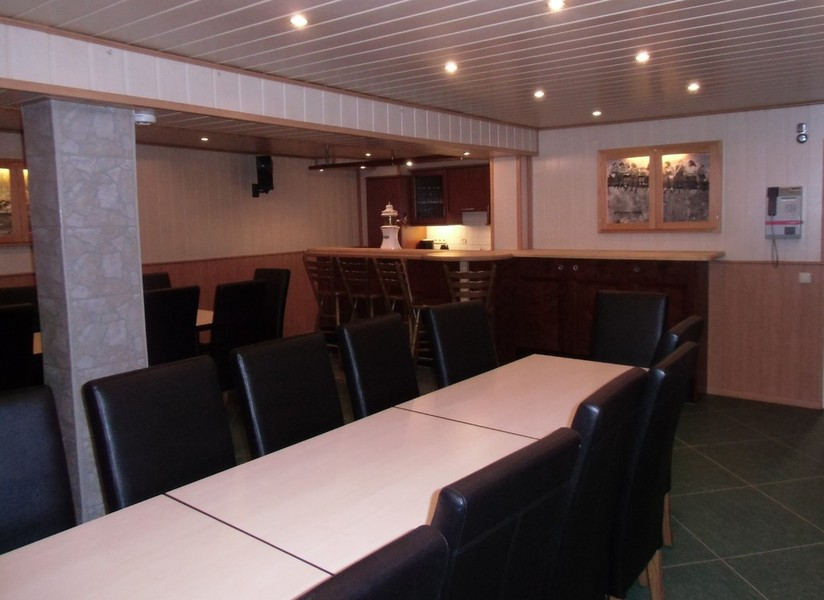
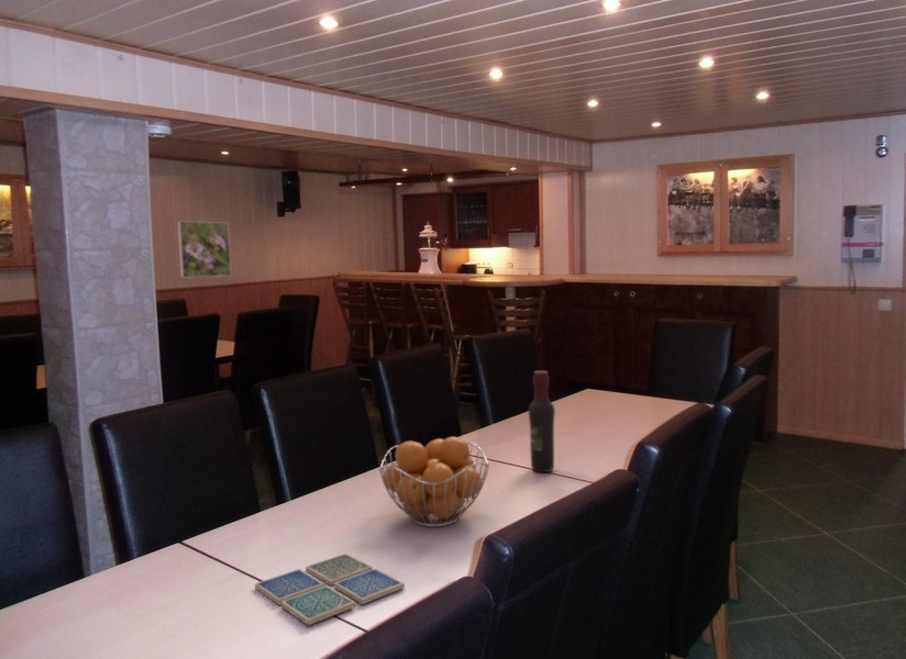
+ wine bottle (541, 421)
+ fruit basket (434, 478)
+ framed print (205, 249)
+ drink coaster (329, 587)
